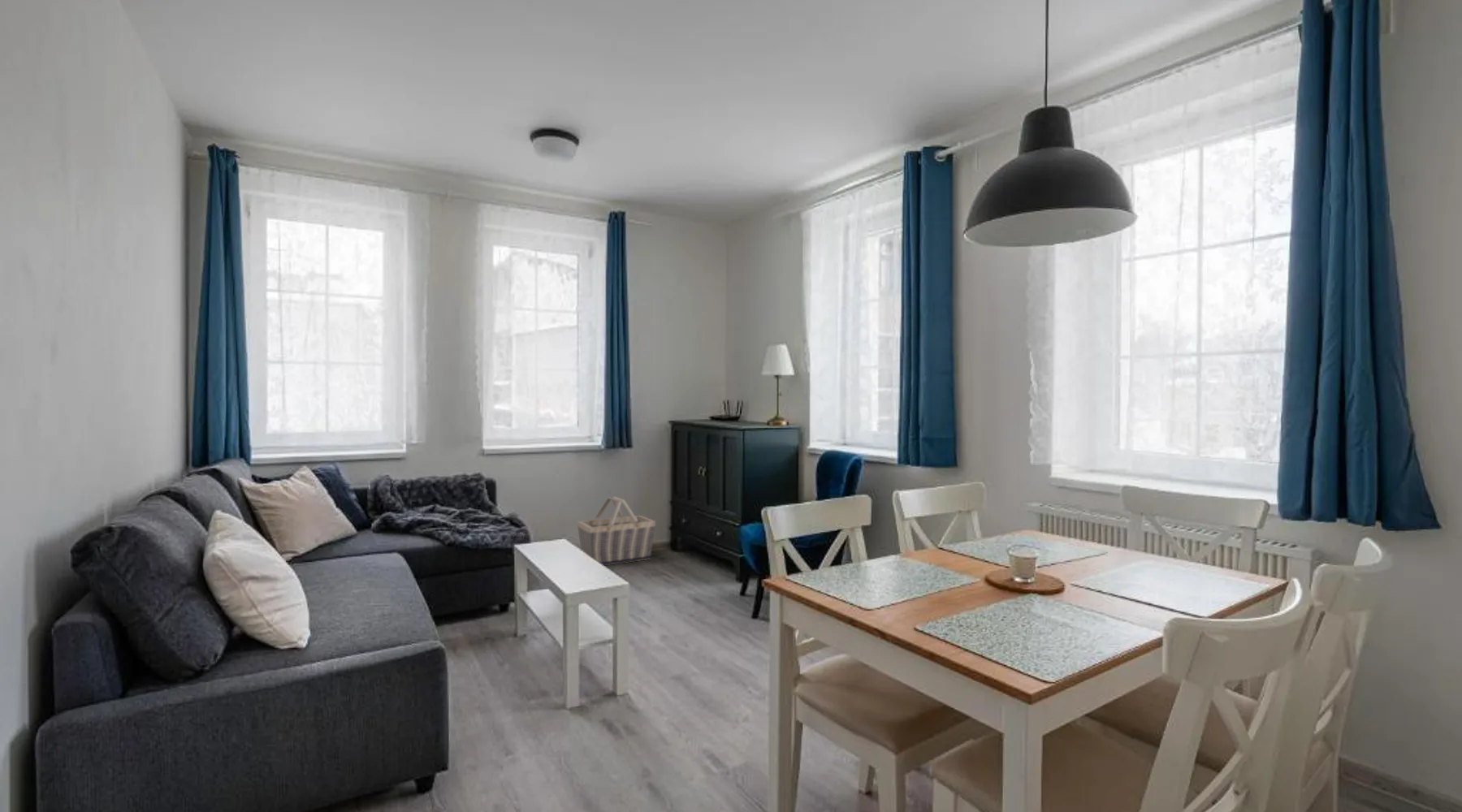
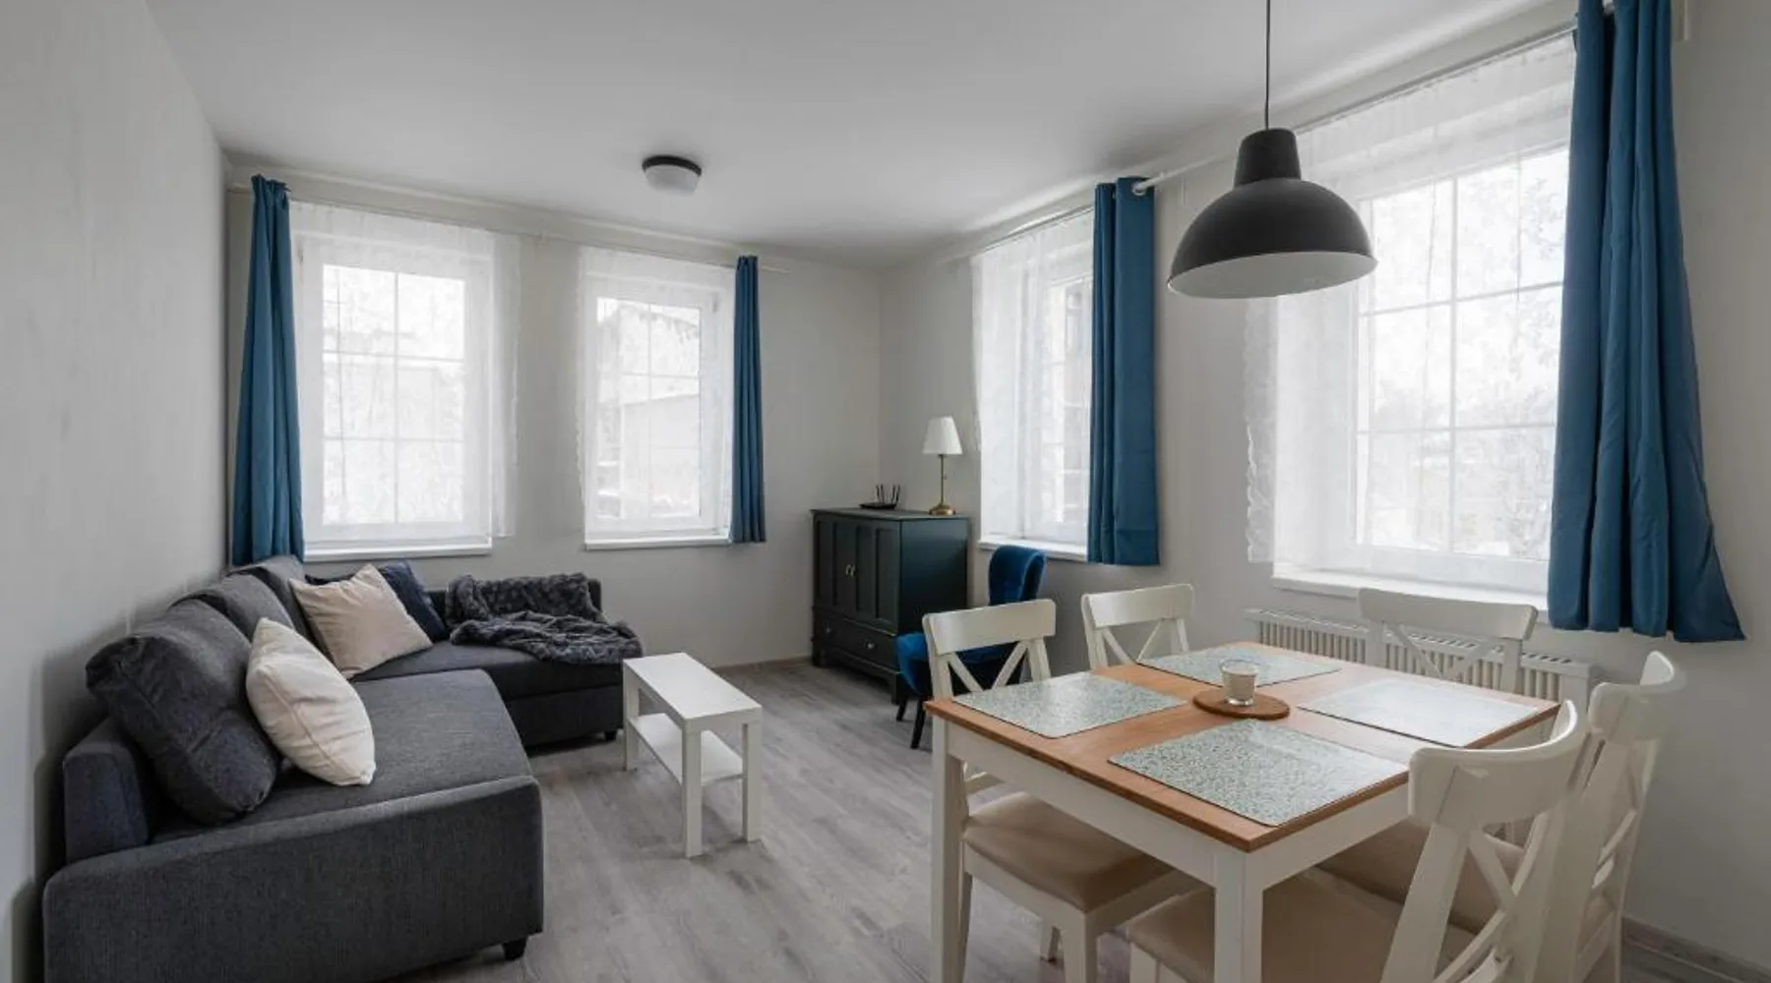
- basket (616, 529)
